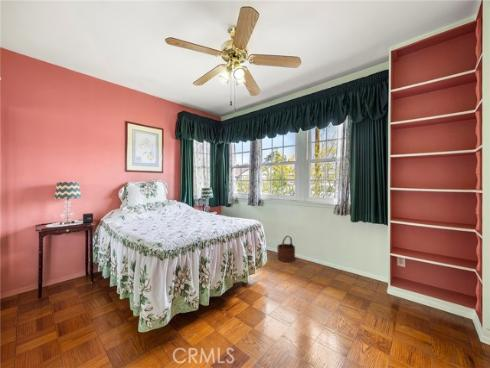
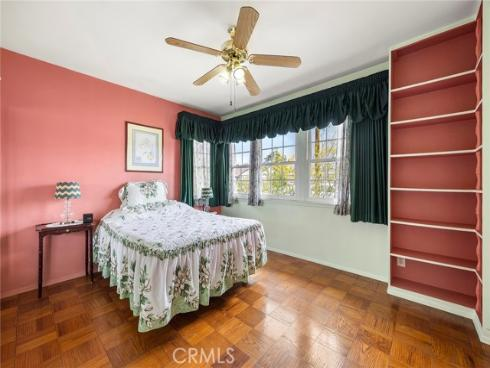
- wooden bucket (286, 247)
